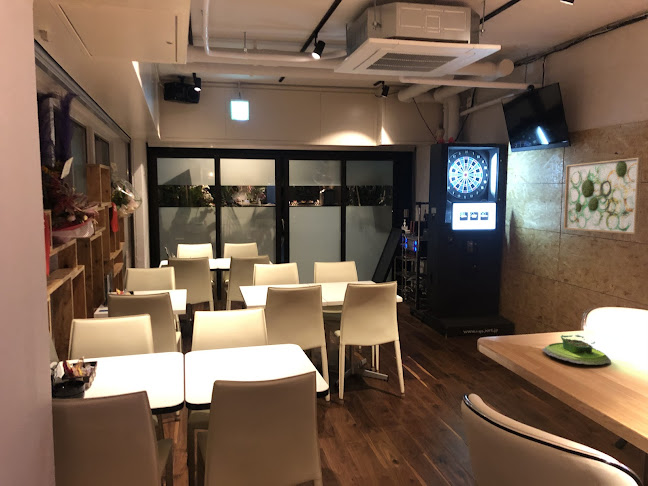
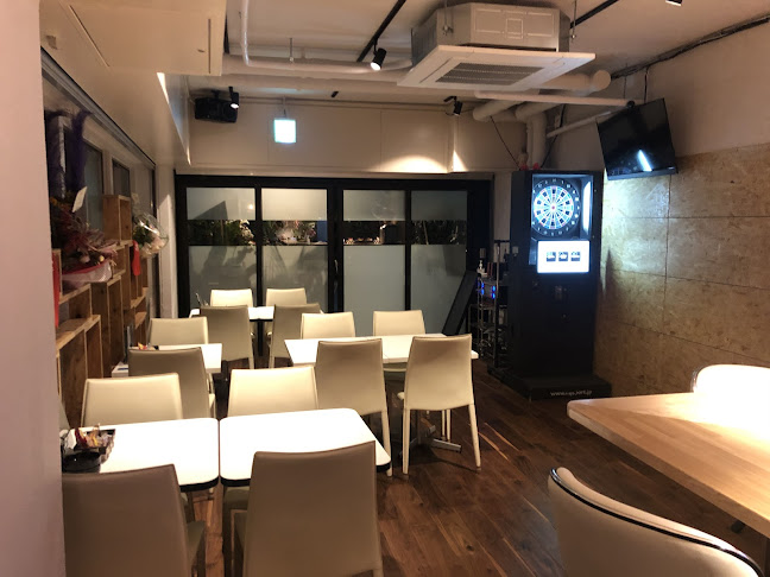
- wall art (598, 196)
- plant pot (575, 347)
